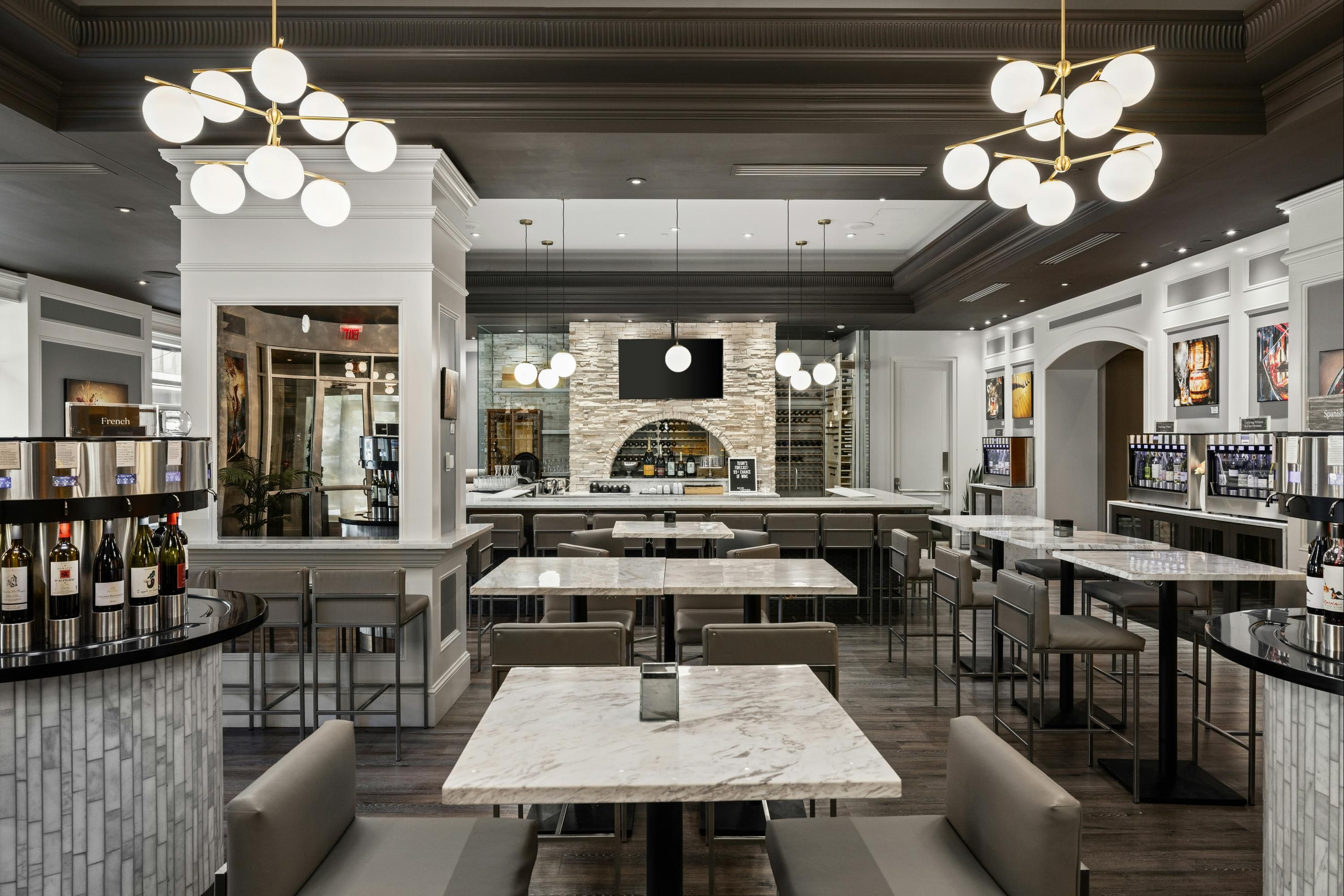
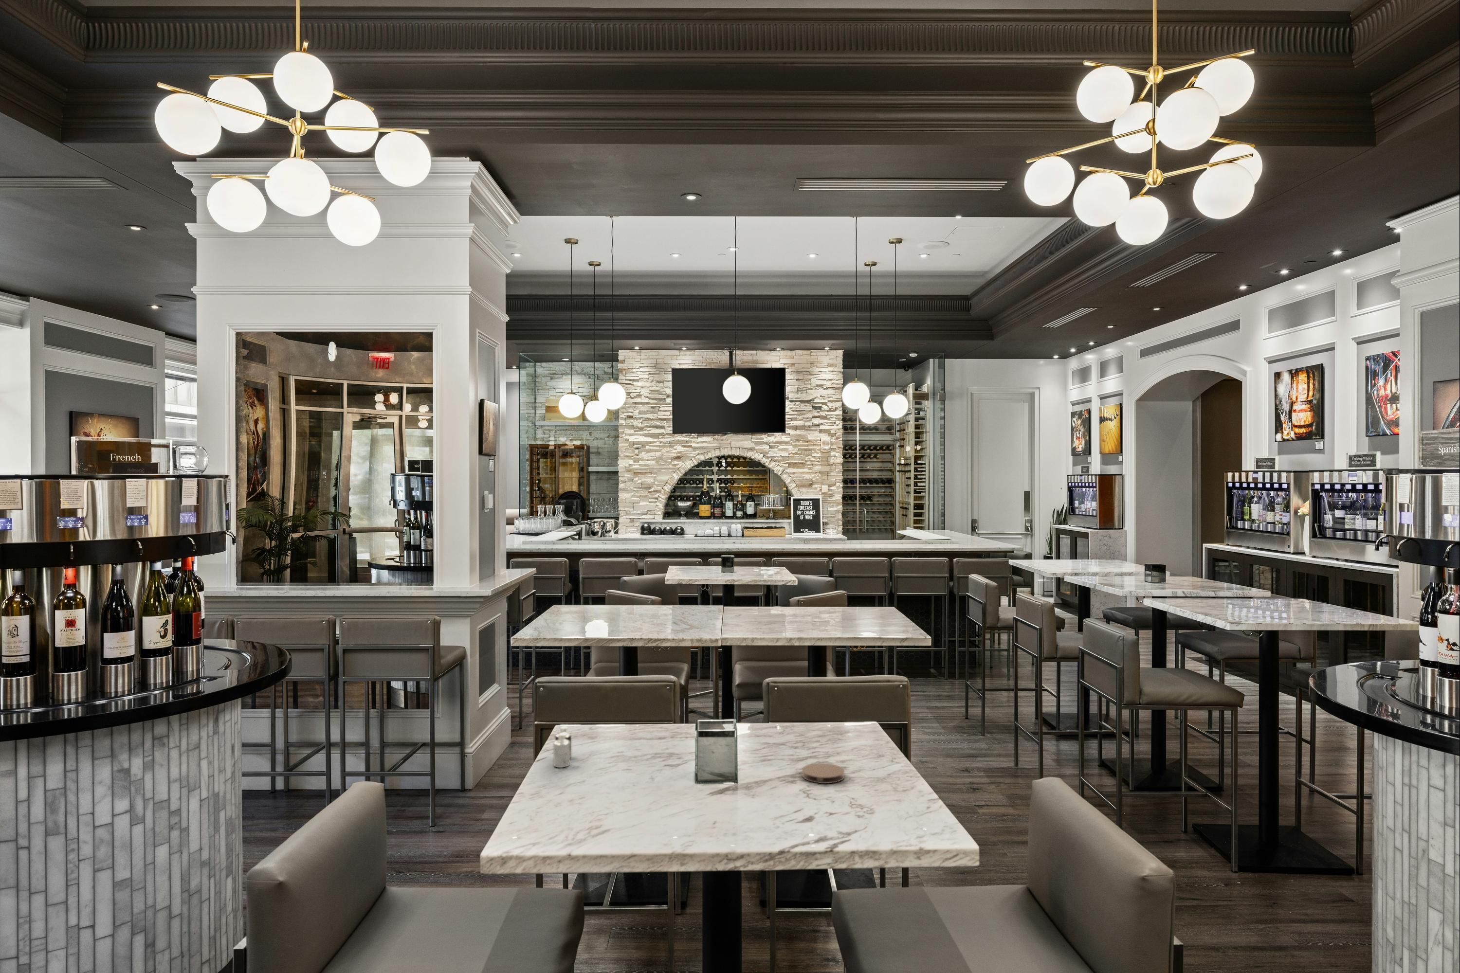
+ candle (564, 745)
+ coaster (823, 772)
